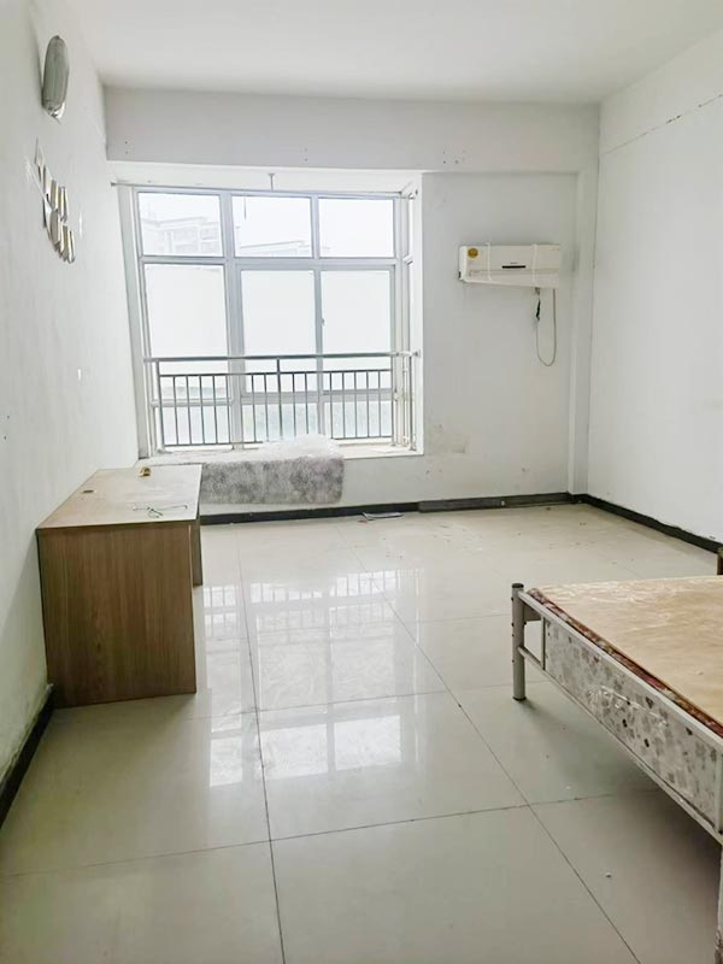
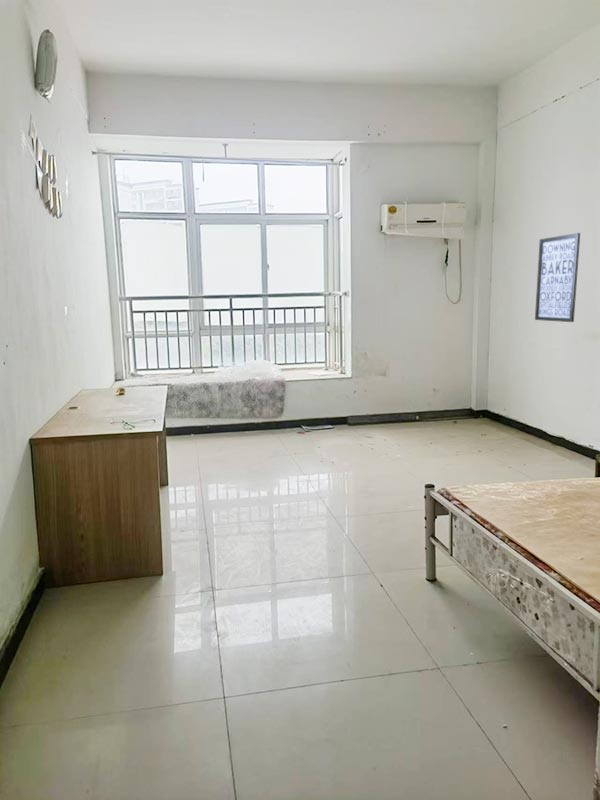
+ wall art (556, 279)
